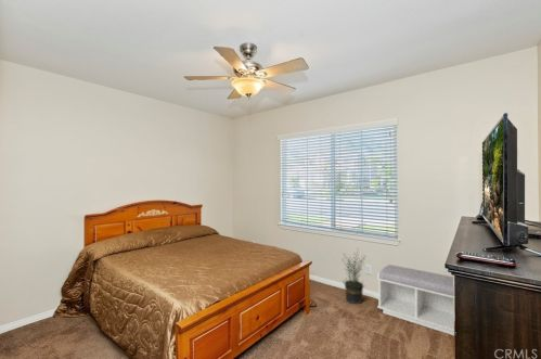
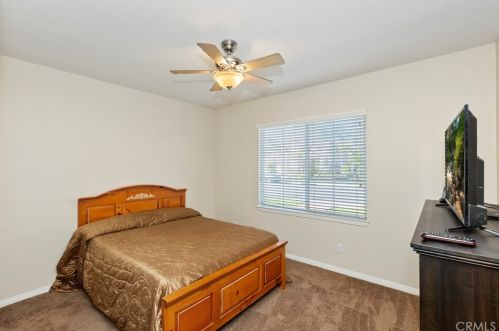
- bench (418, 295)
- potted plant (353, 274)
